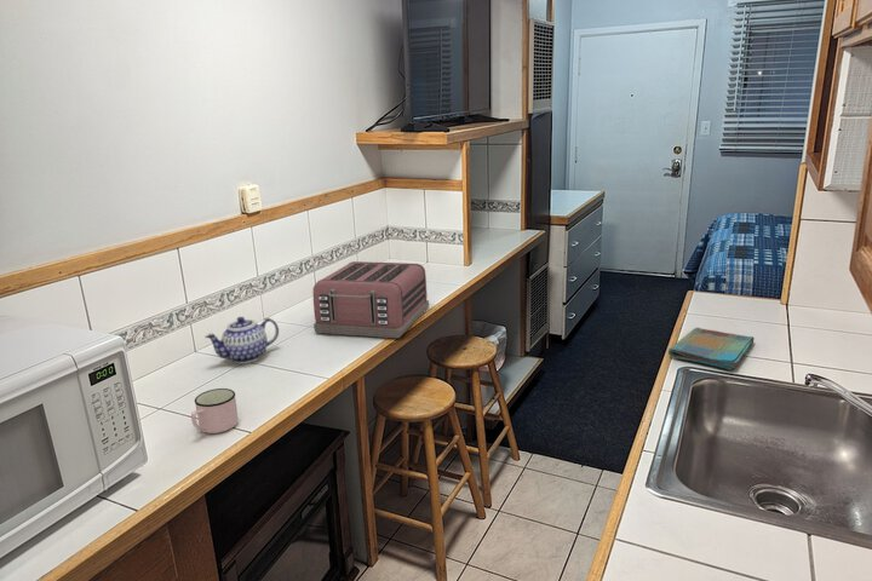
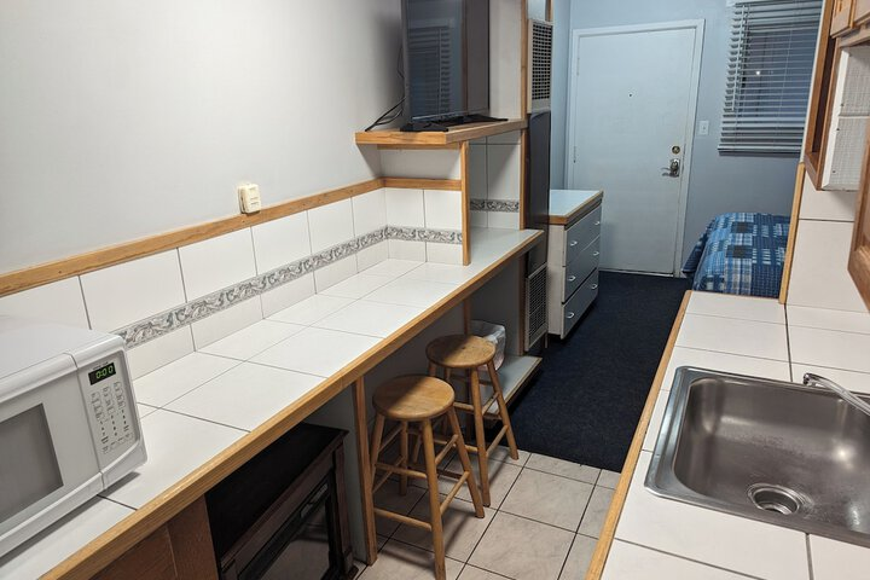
- teapot (243, 338)
- dish towel (711, 345)
- toaster (371, 297)
- mug (212, 413)
